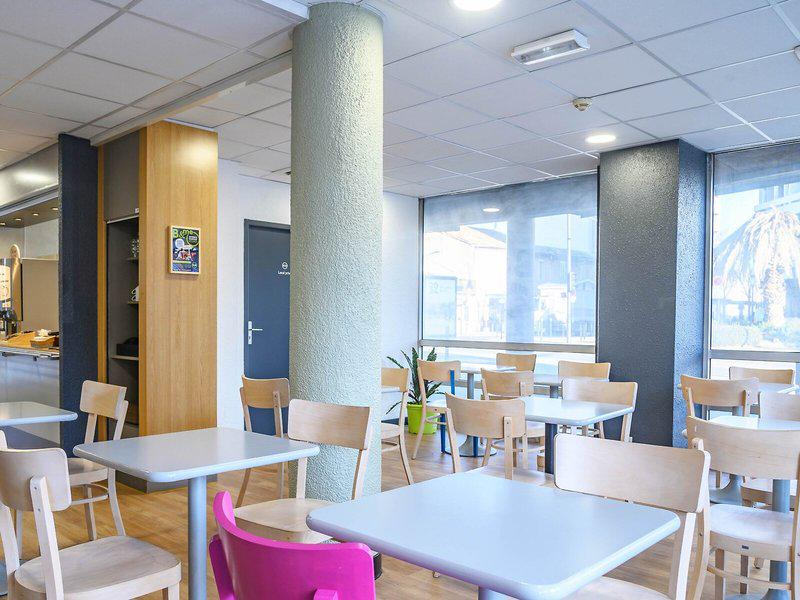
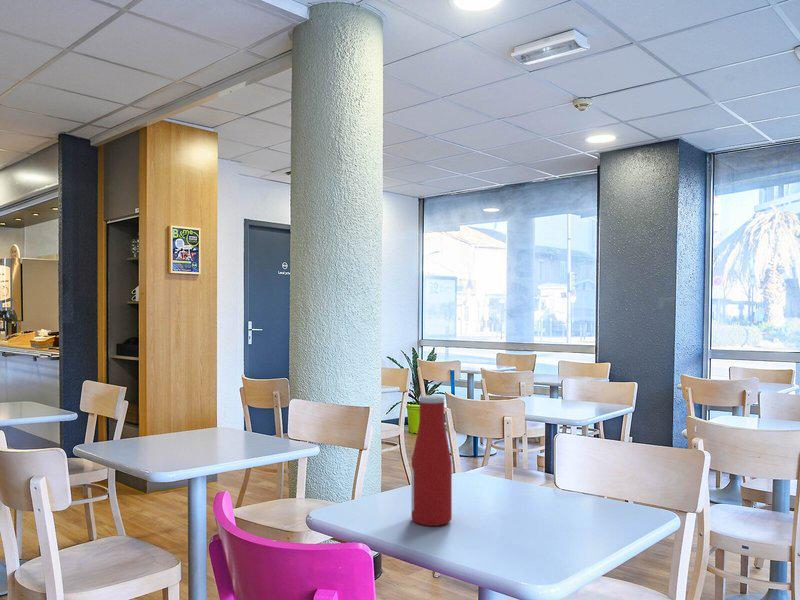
+ bottle (431, 458)
